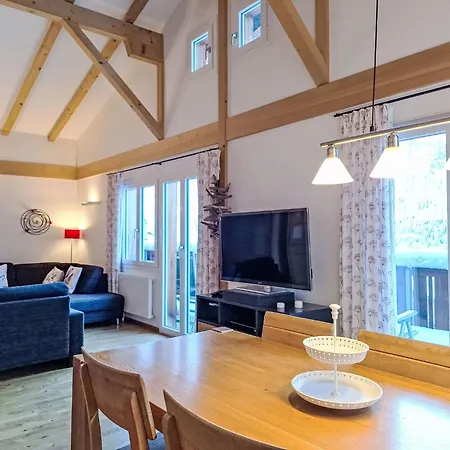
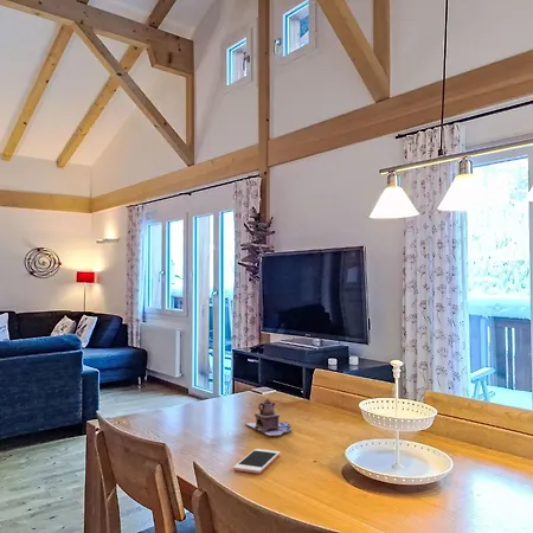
+ cell phone (257, 460)
+ teapot (269, 415)
